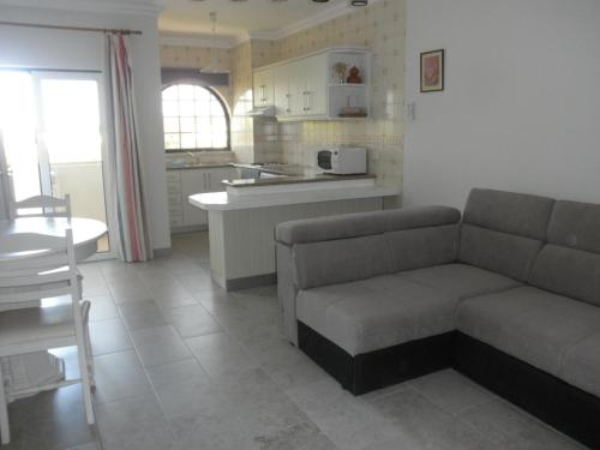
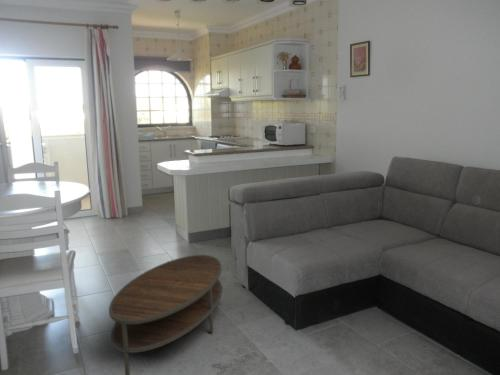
+ coffee table (173, 304)
